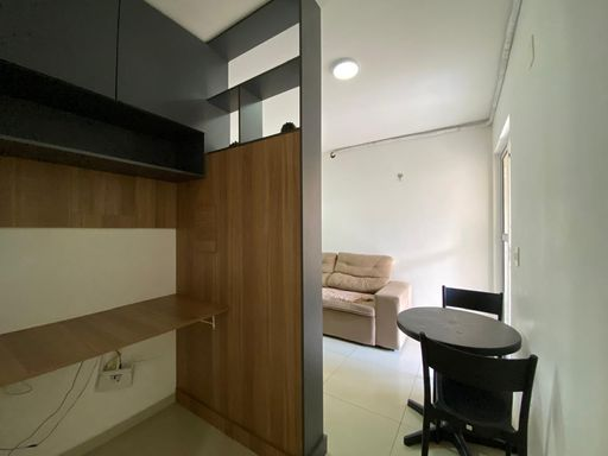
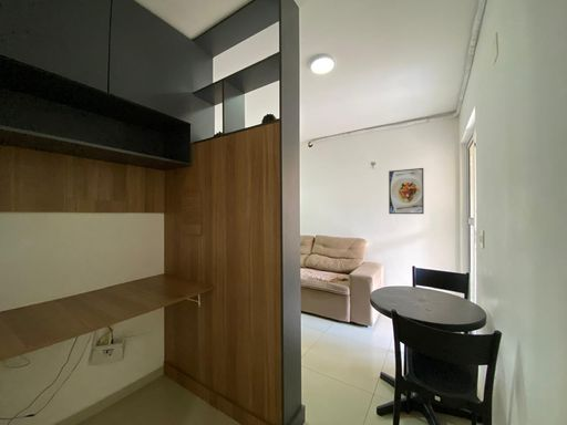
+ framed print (405, 191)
